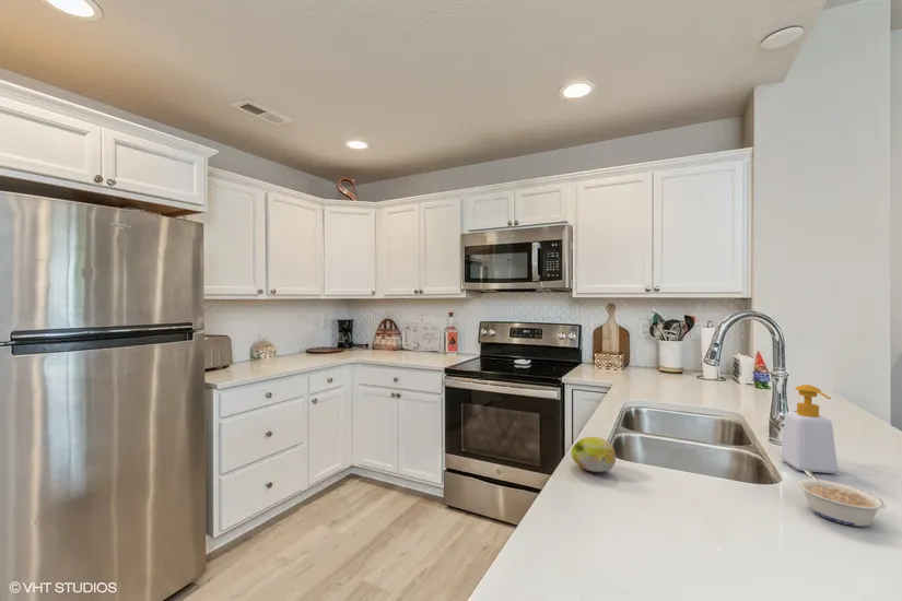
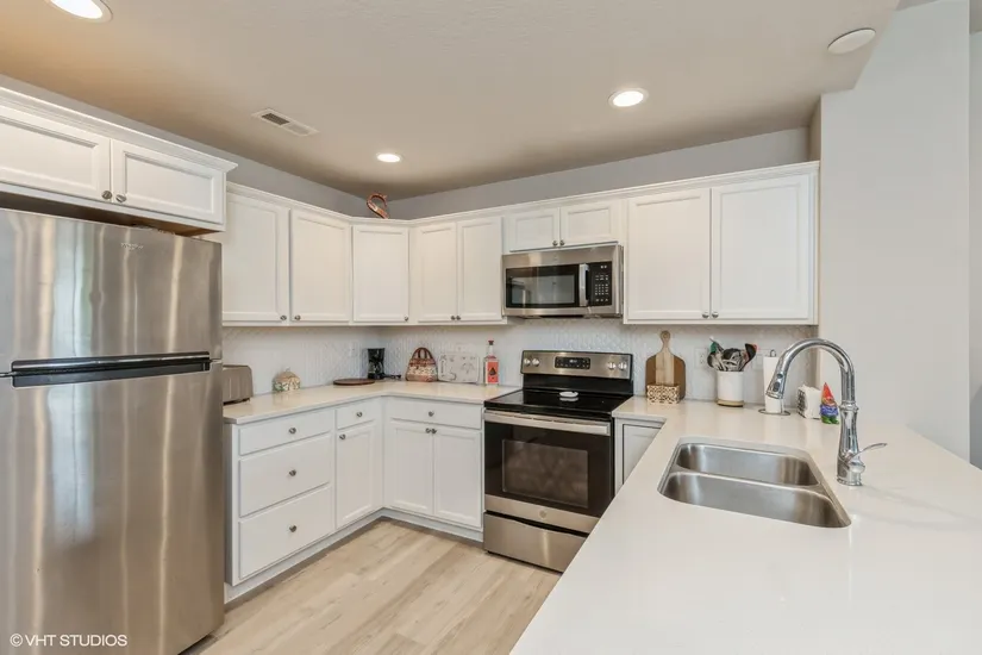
- legume (835, 500)
- soap bottle (812, 428)
- fruit (591, 453)
